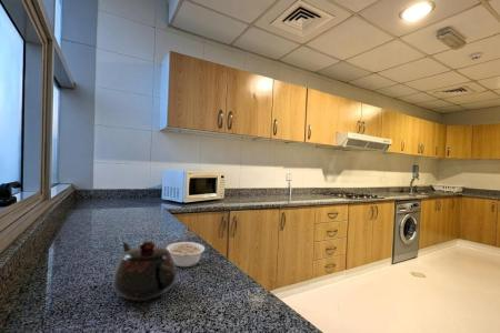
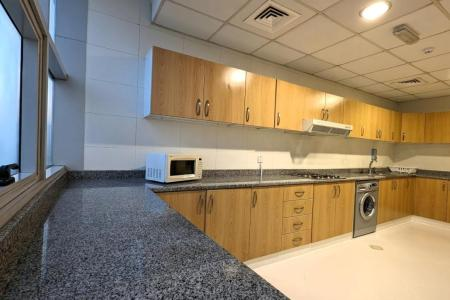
- teapot (144, 264)
- legume (186, 253)
